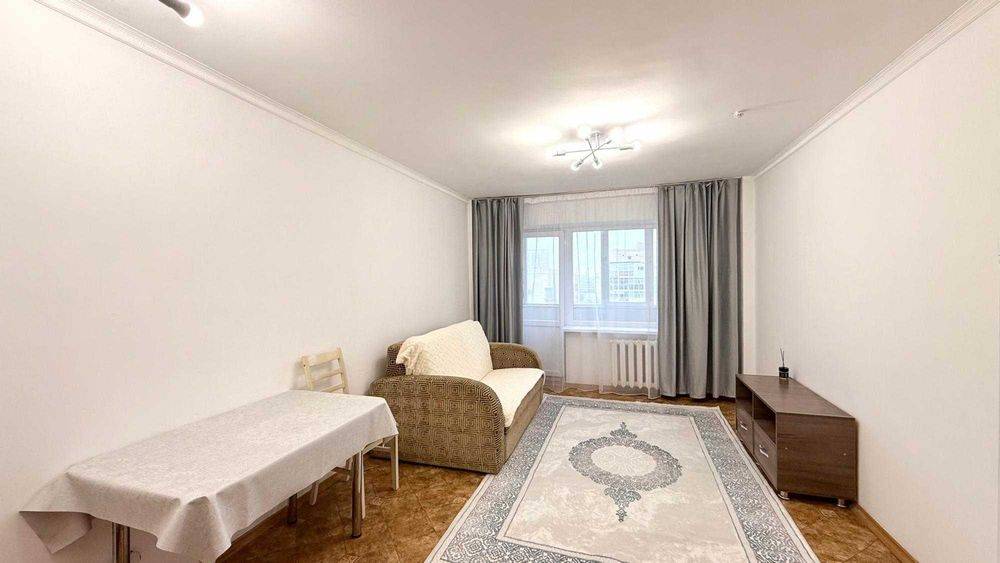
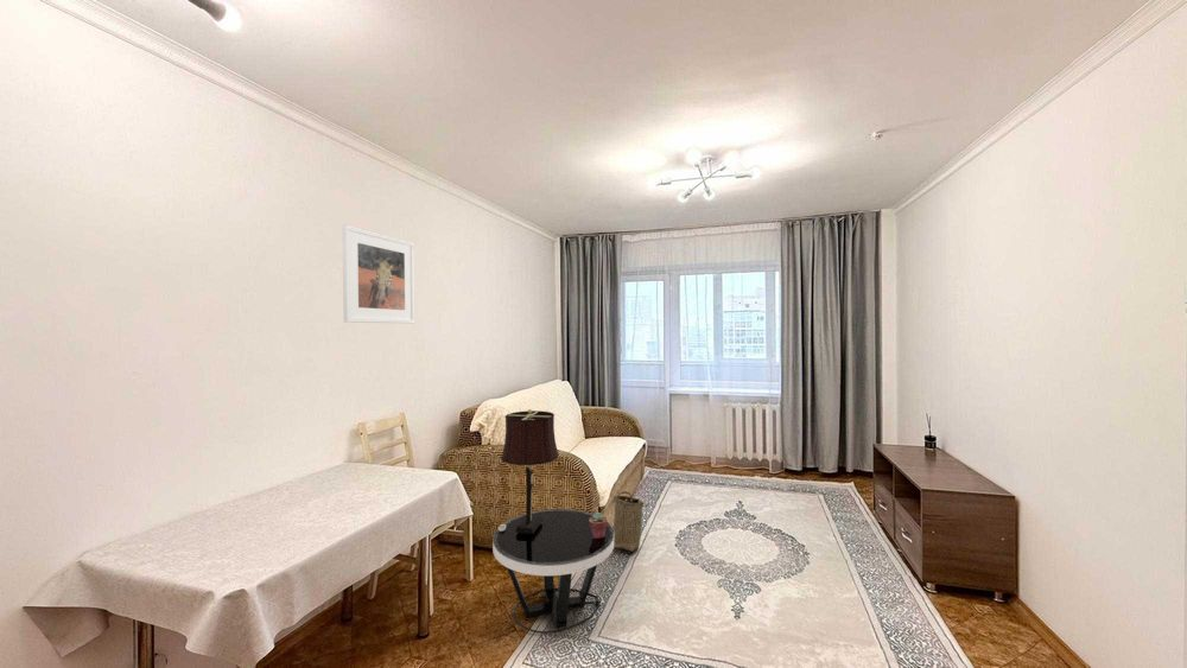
+ side table (554, 570)
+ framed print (381, 278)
+ table lamp (529, 467)
+ basket (629, 521)
+ potted succulent (597, 523)
